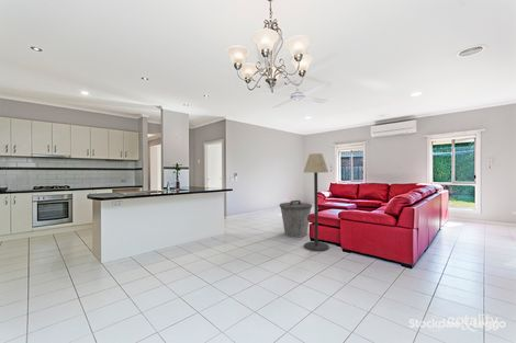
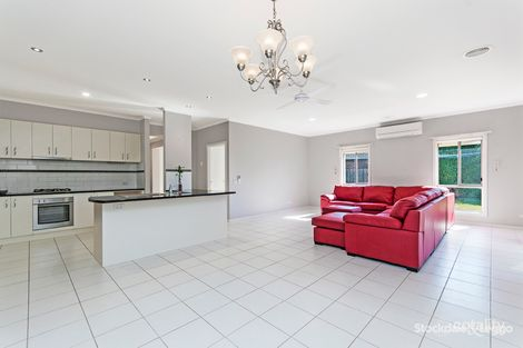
- trash can (295, 217)
- floor lamp (315, 199)
